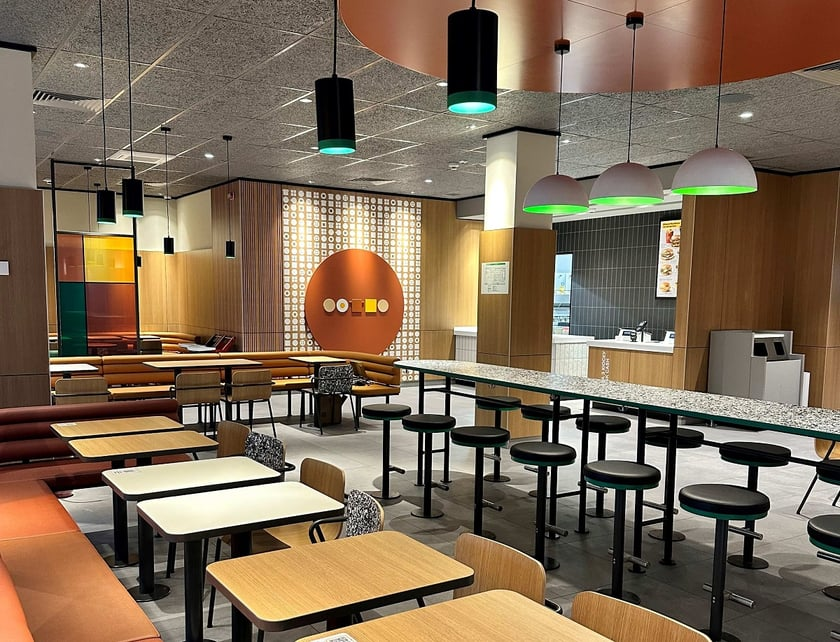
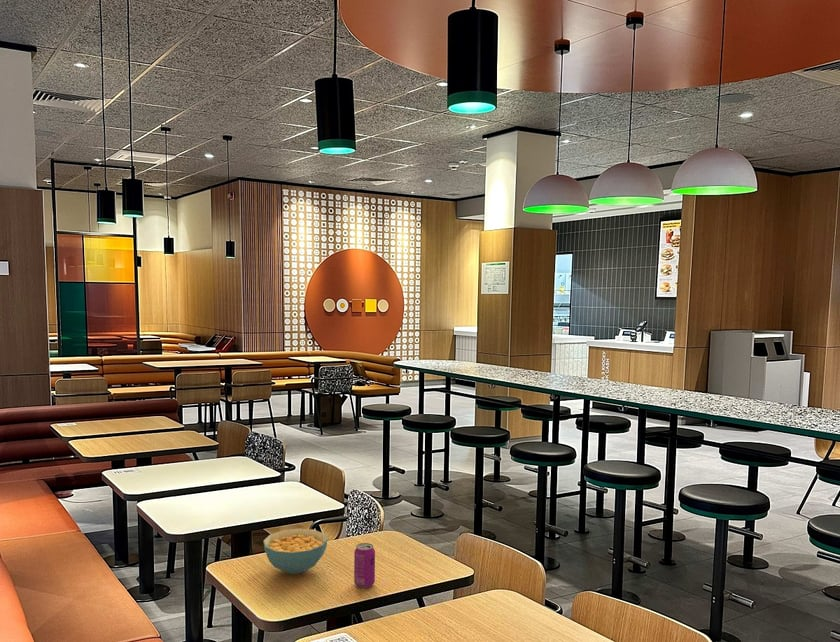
+ beverage can (364, 564)
+ cereal bowl (295, 555)
